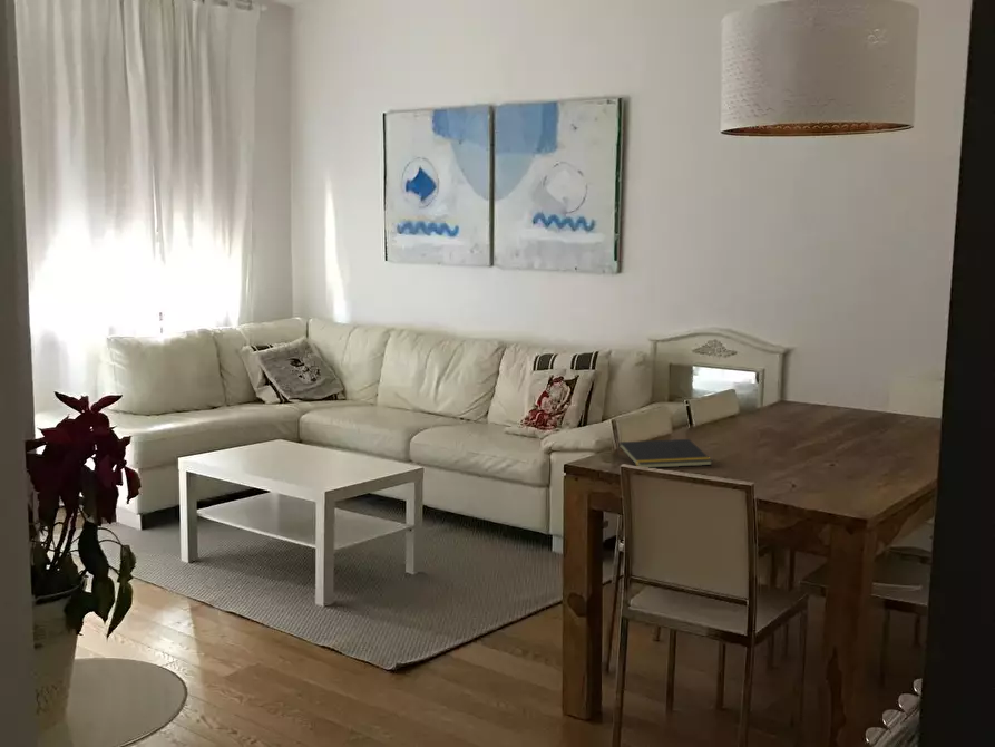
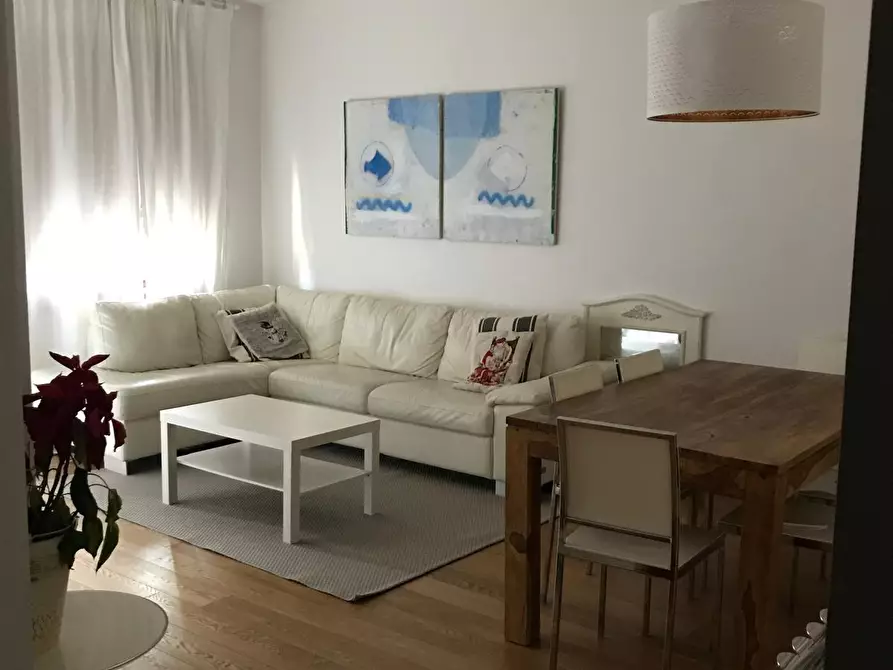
- notepad (664, 453)
